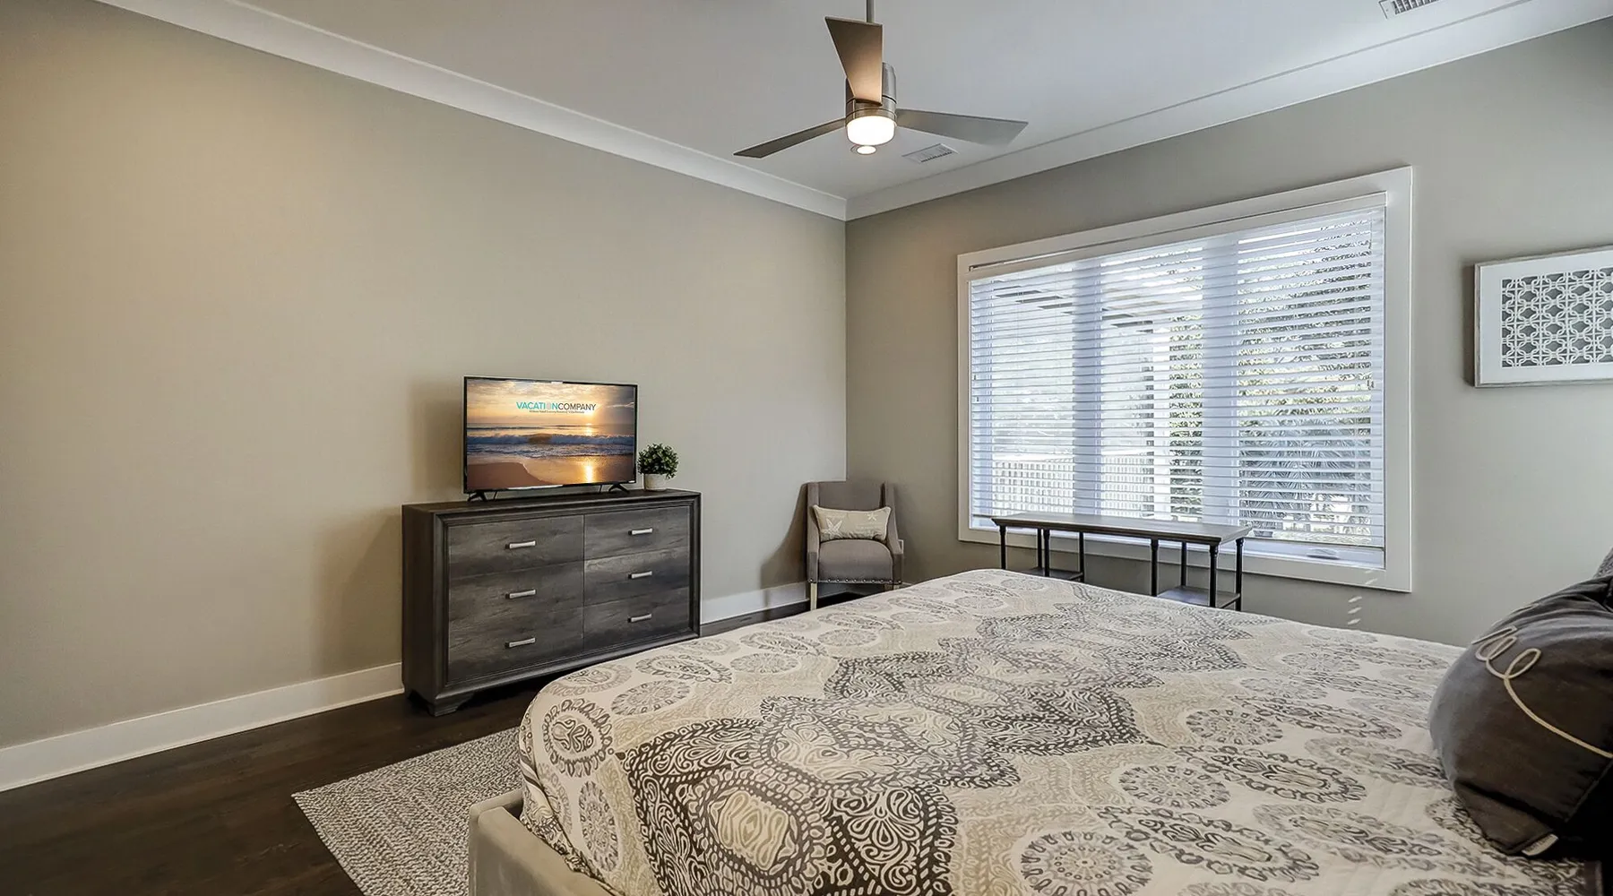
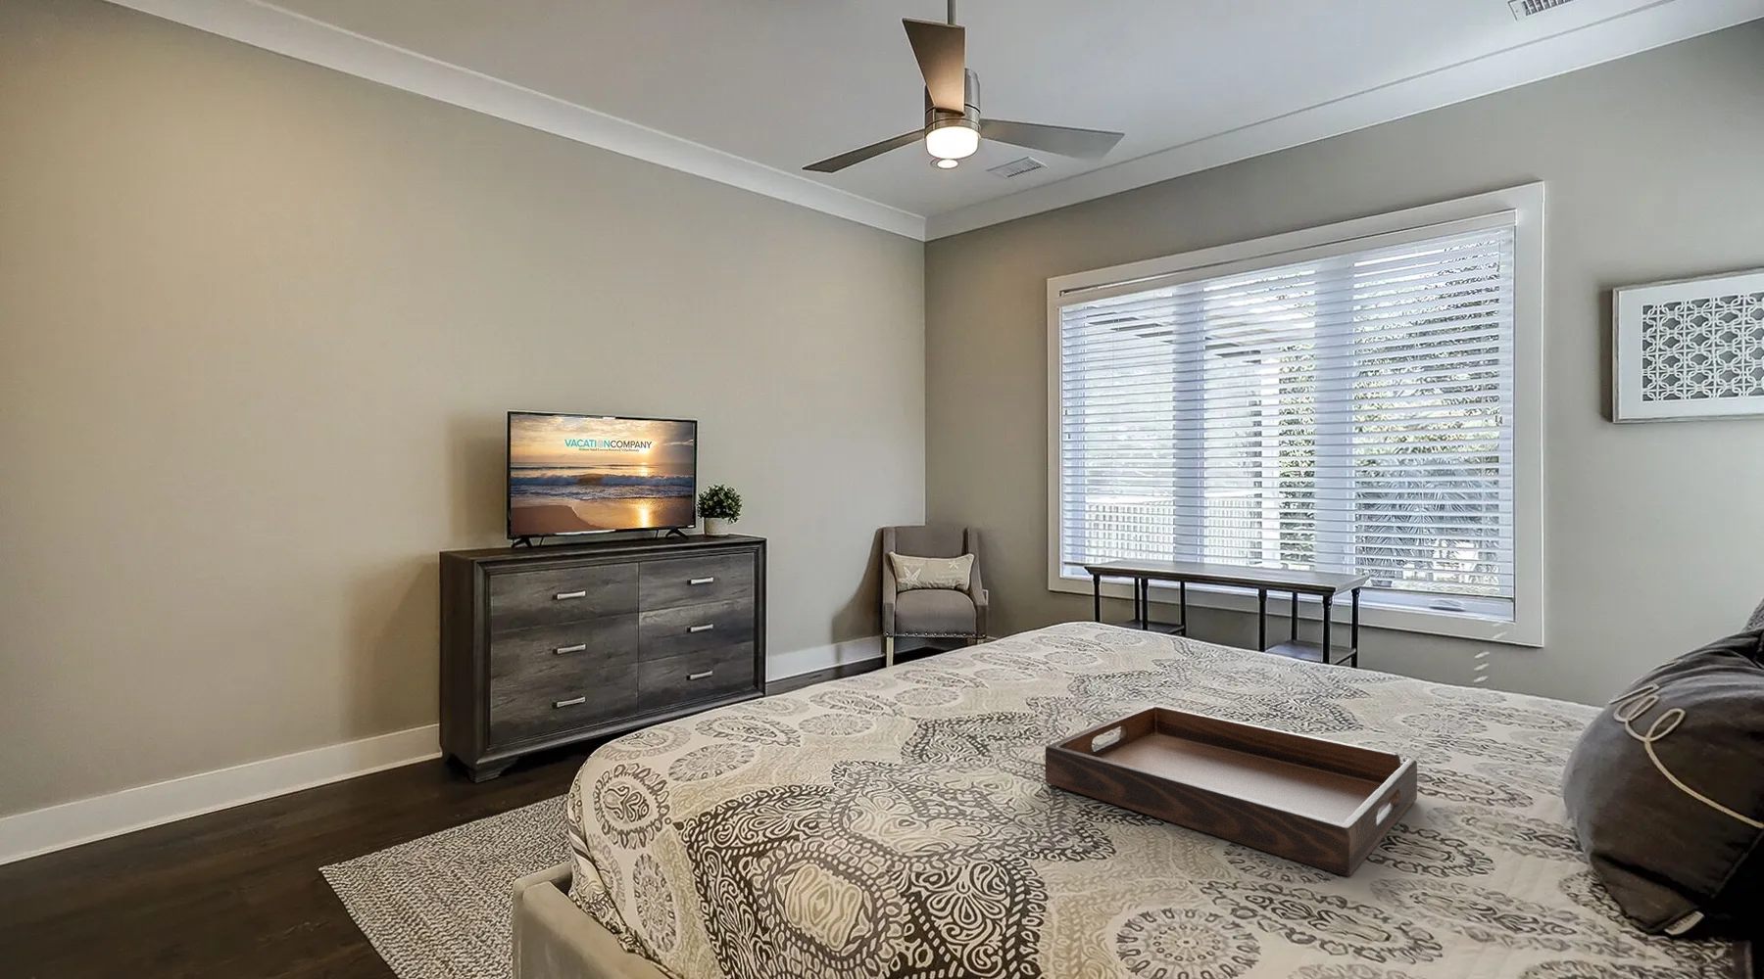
+ serving tray (1228, 770)
